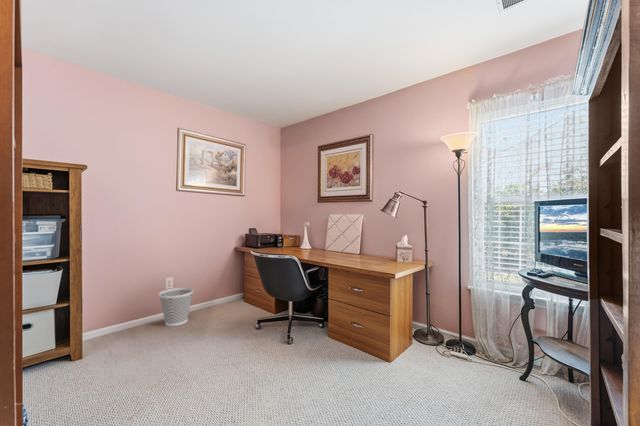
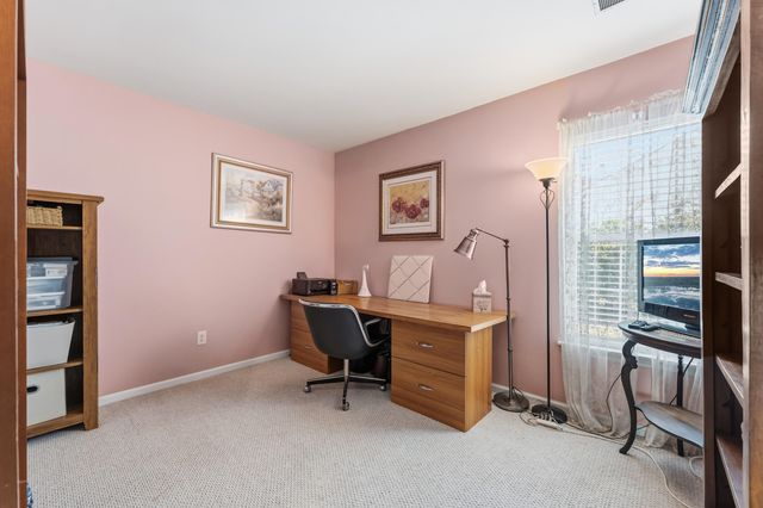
- wastebasket (176, 306)
